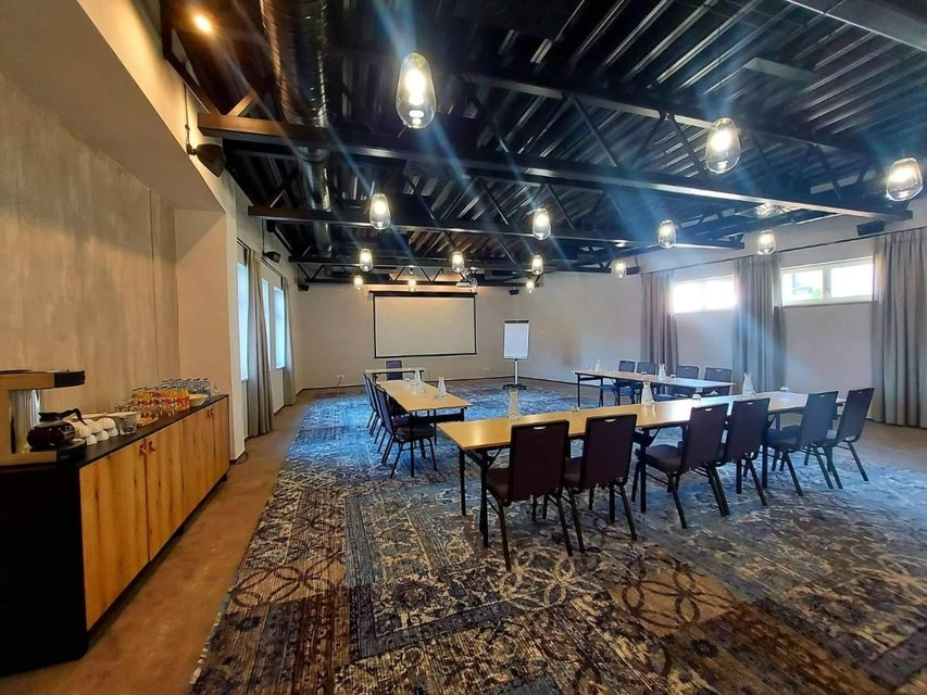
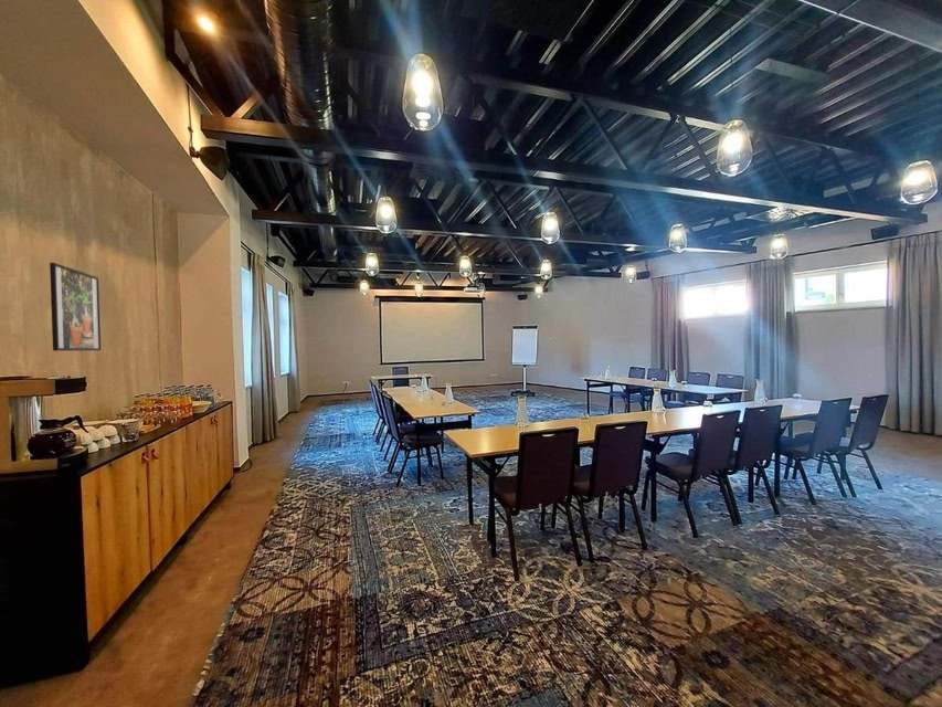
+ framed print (77, 310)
